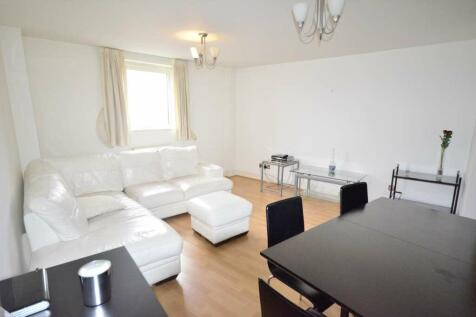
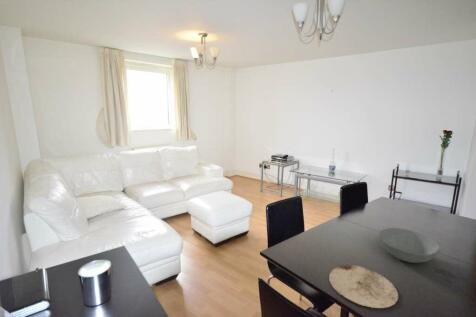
+ plate (361, 283)
+ bowl (406, 248)
